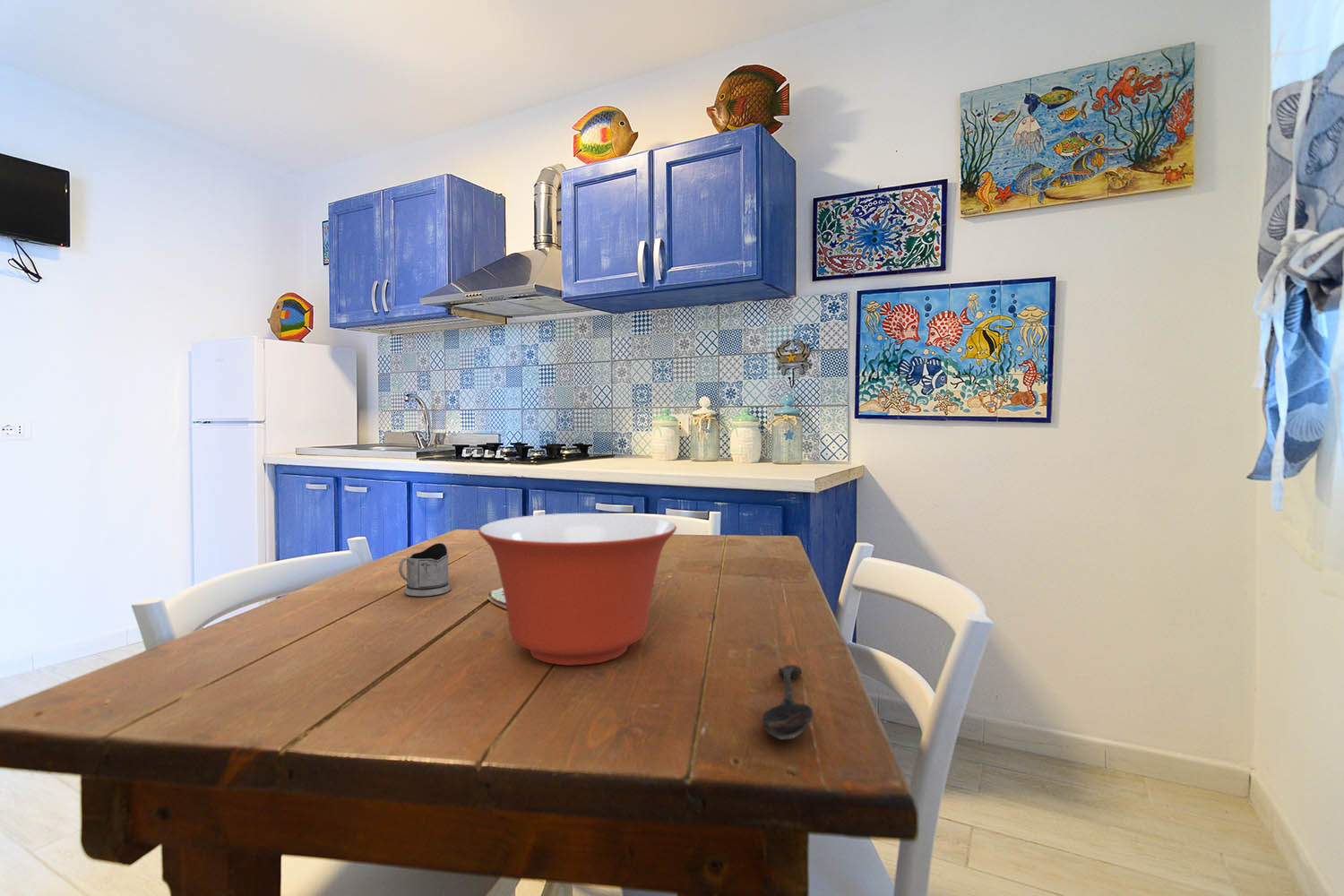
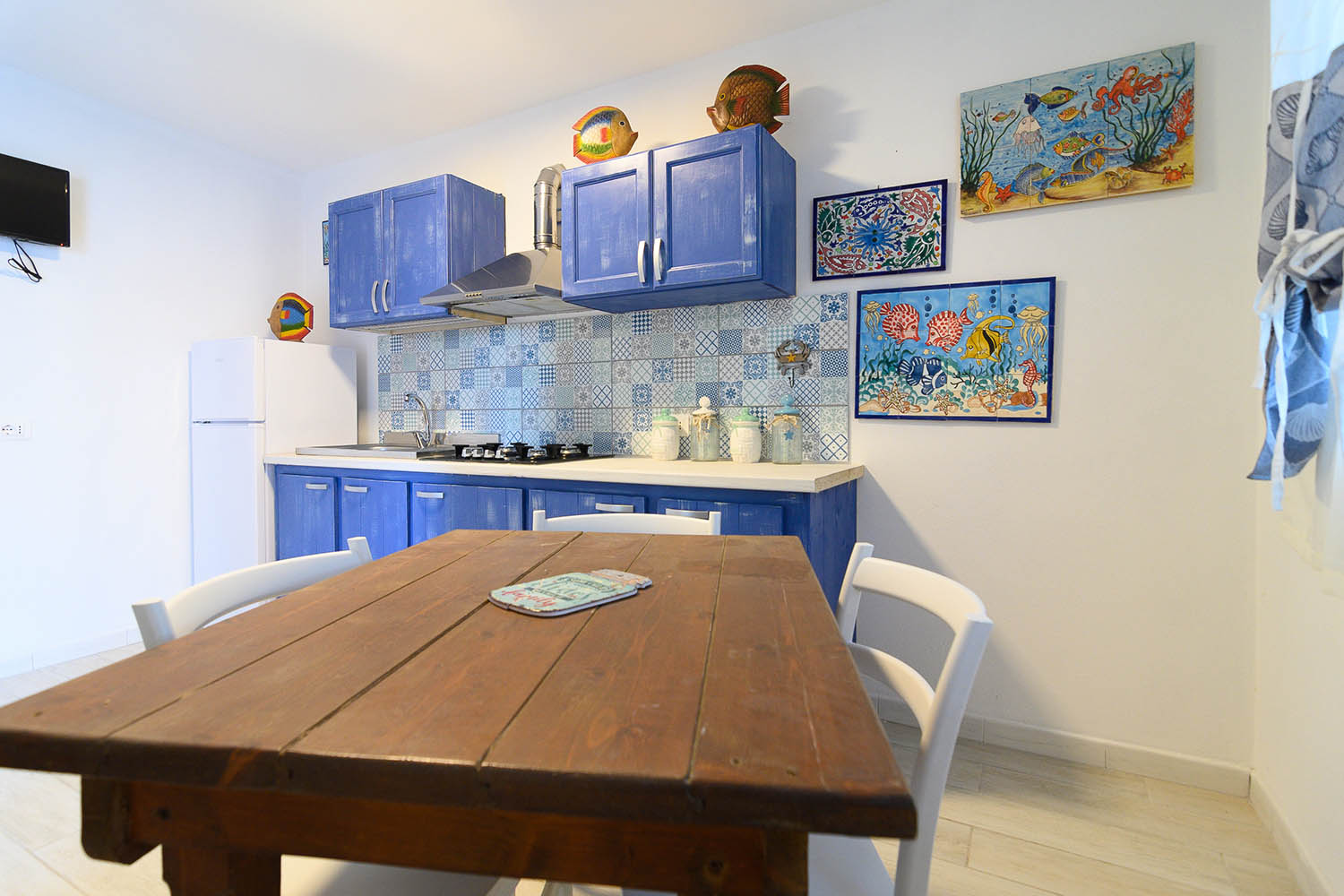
- mixing bowl (579, 586)
- spoon (790, 695)
- tea glass holder (422, 570)
